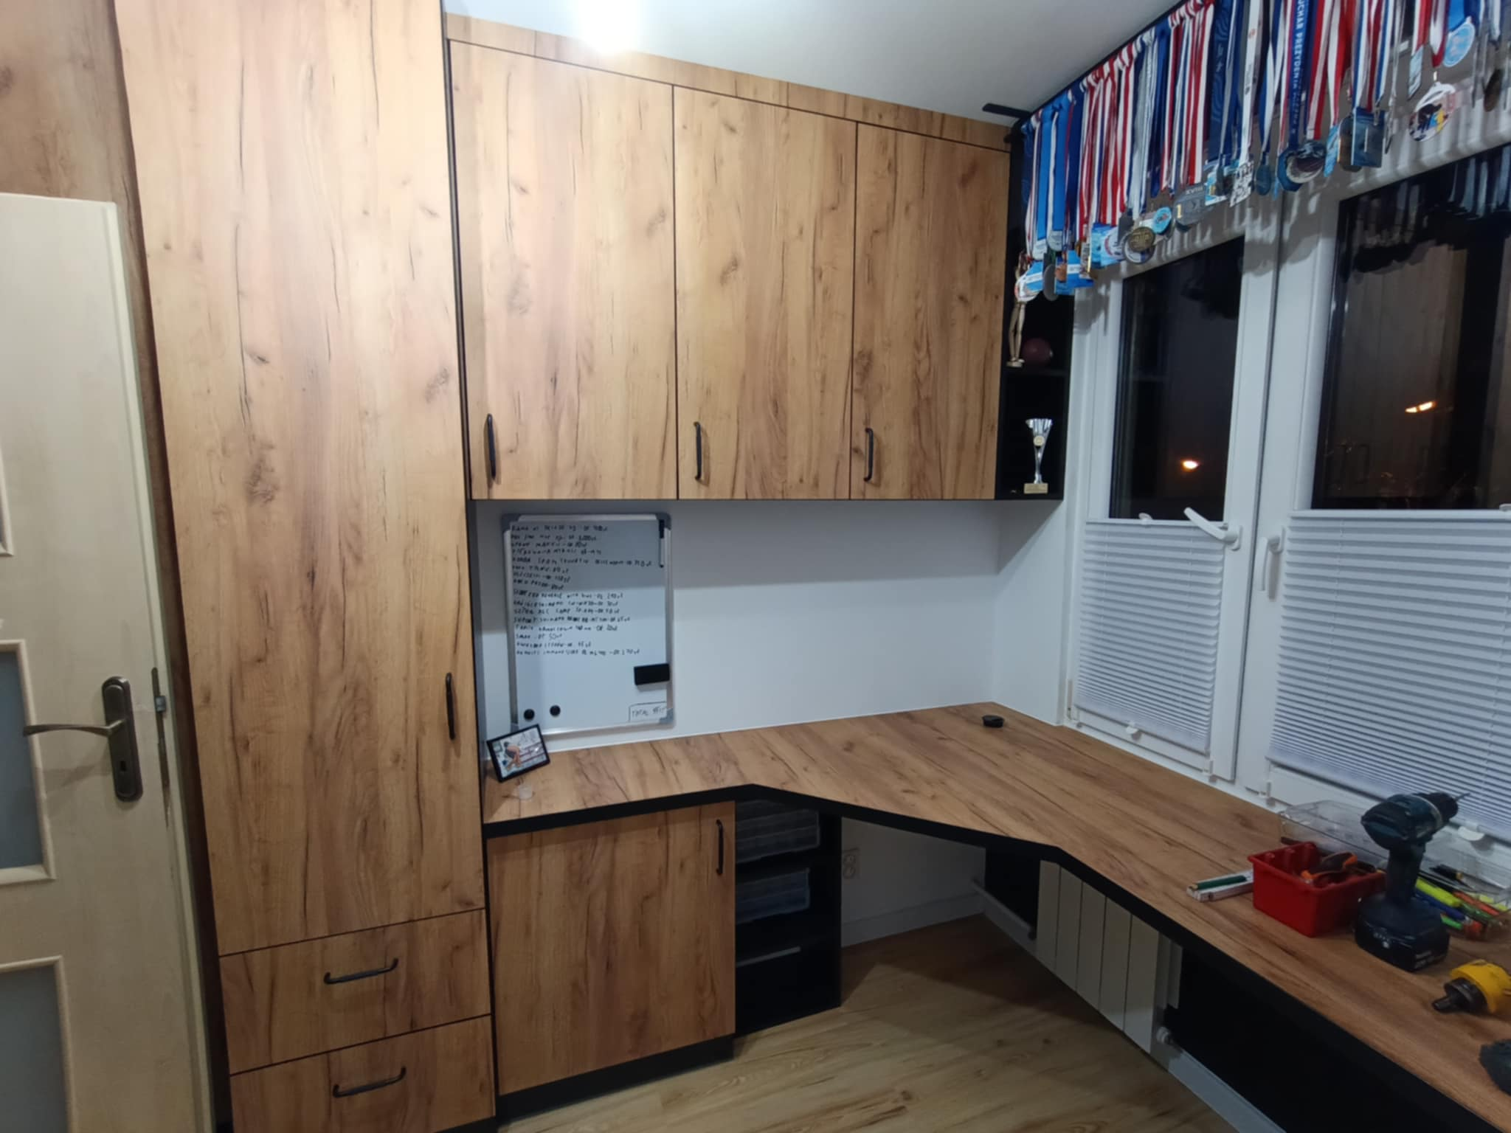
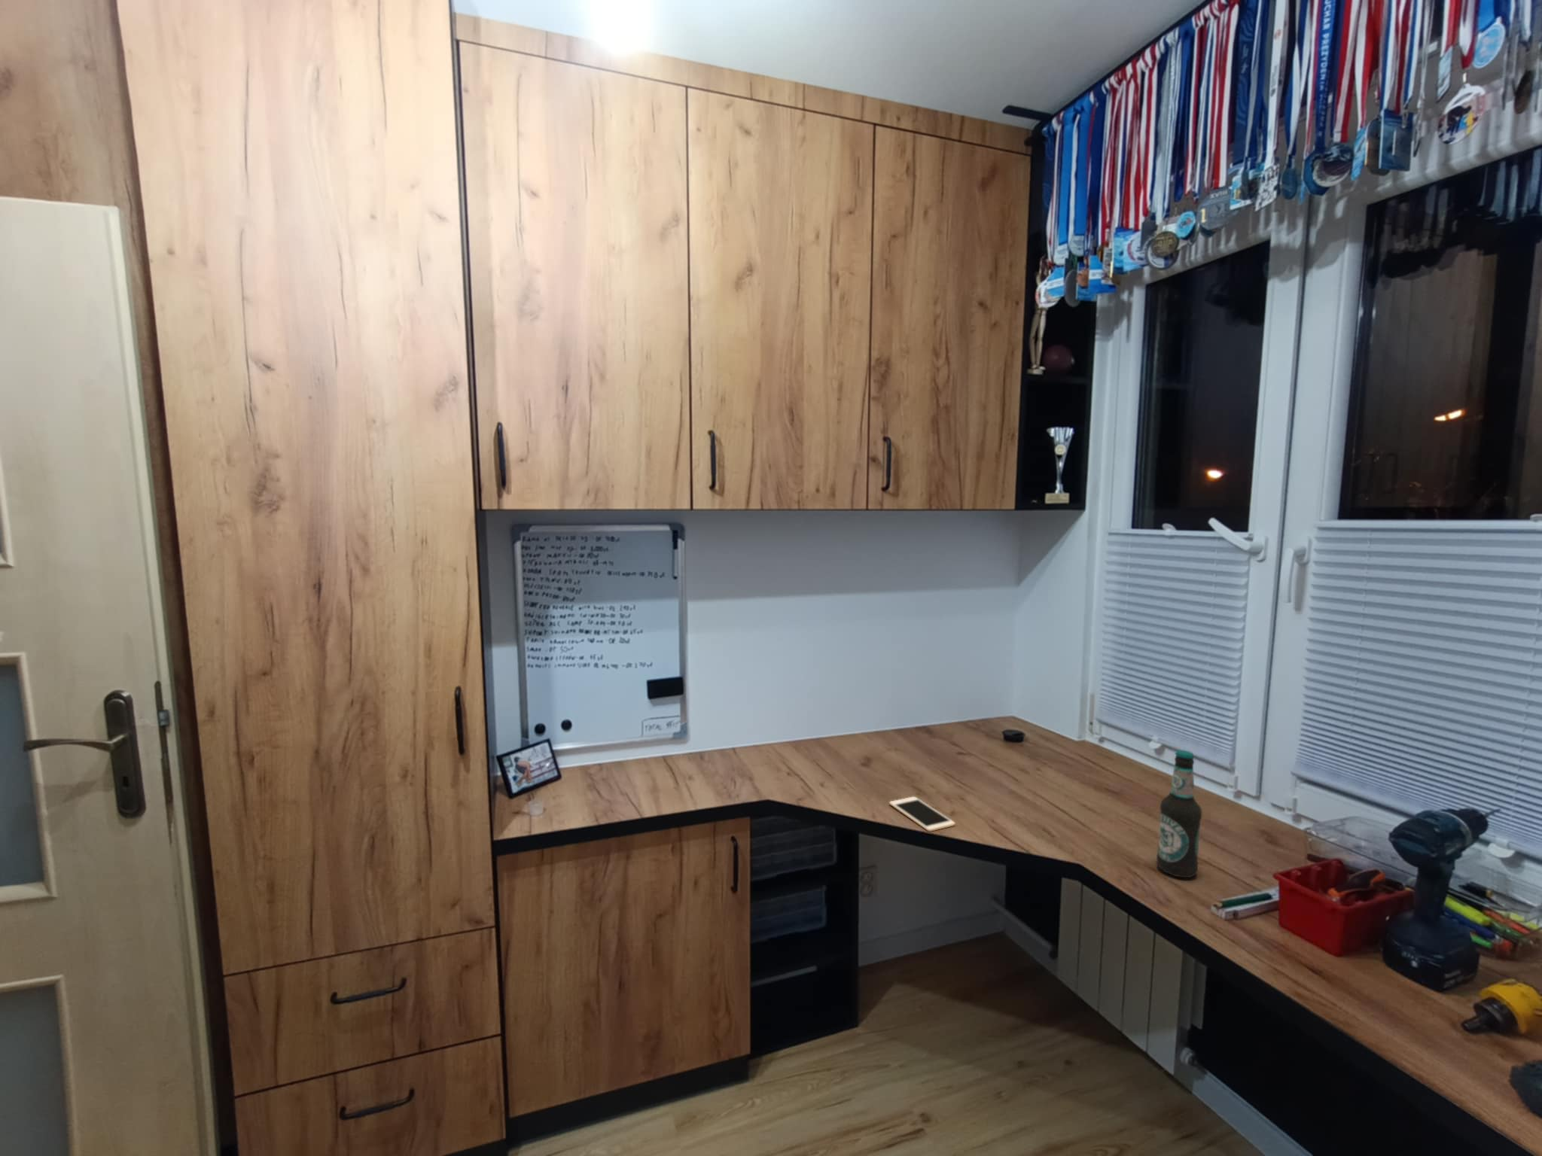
+ bottle (1180, 812)
+ cell phone (920, 812)
